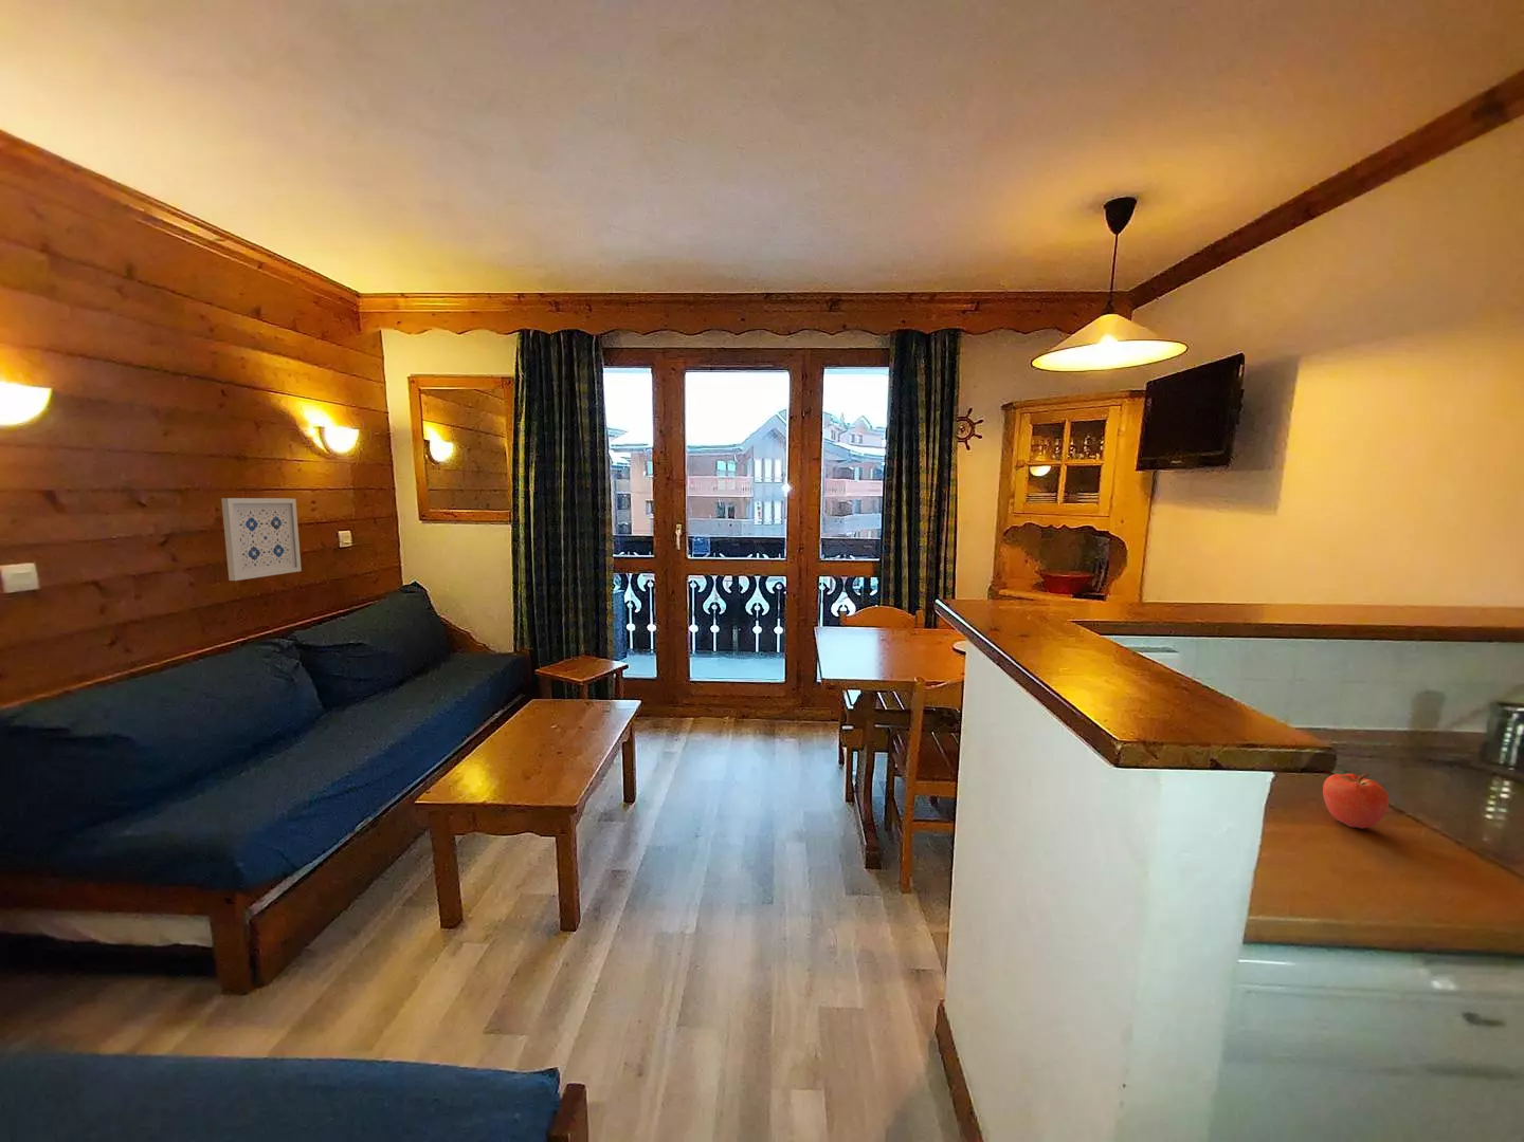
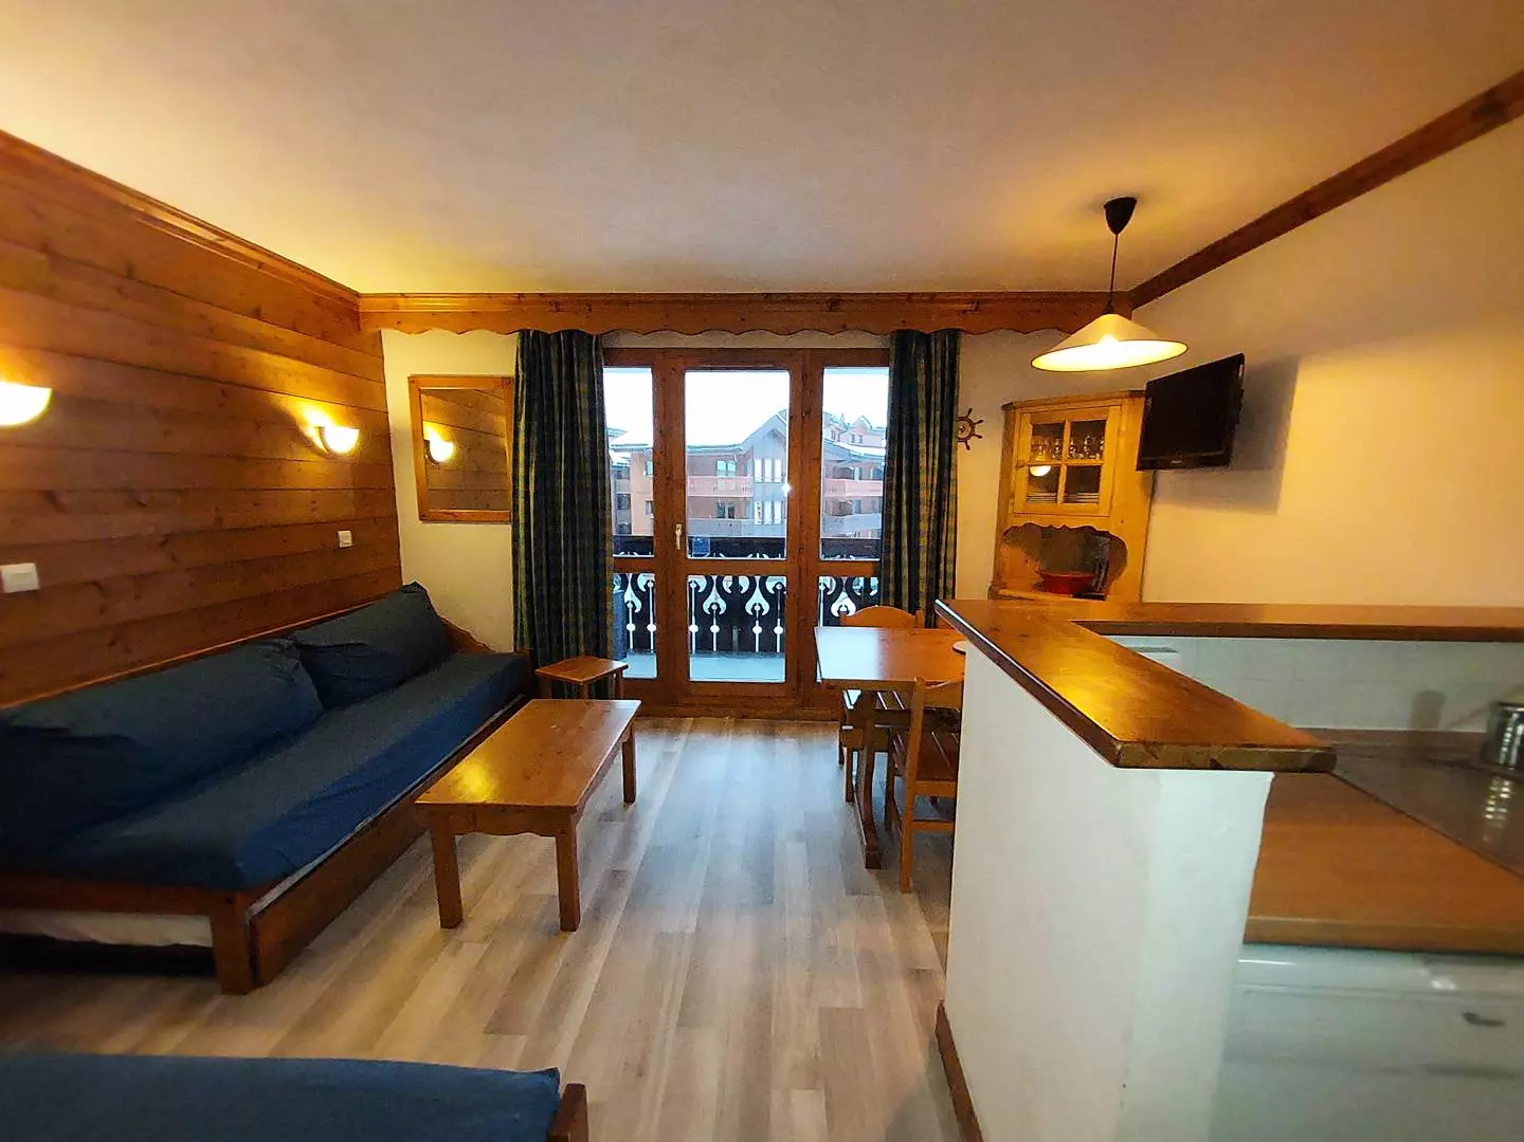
- apple (1355, 797)
- wall art (264, 537)
